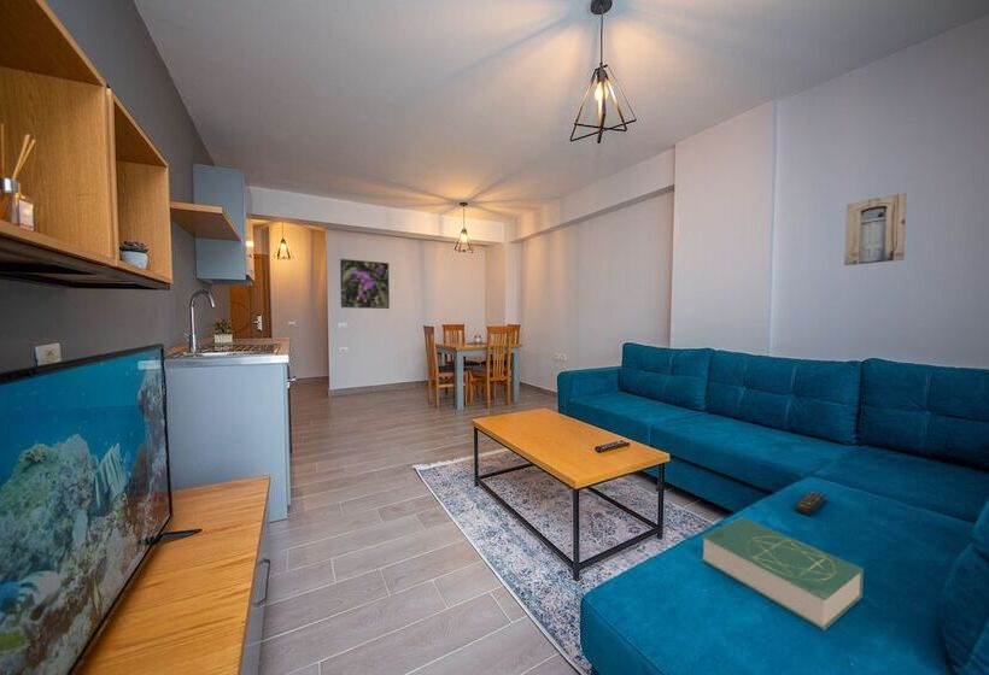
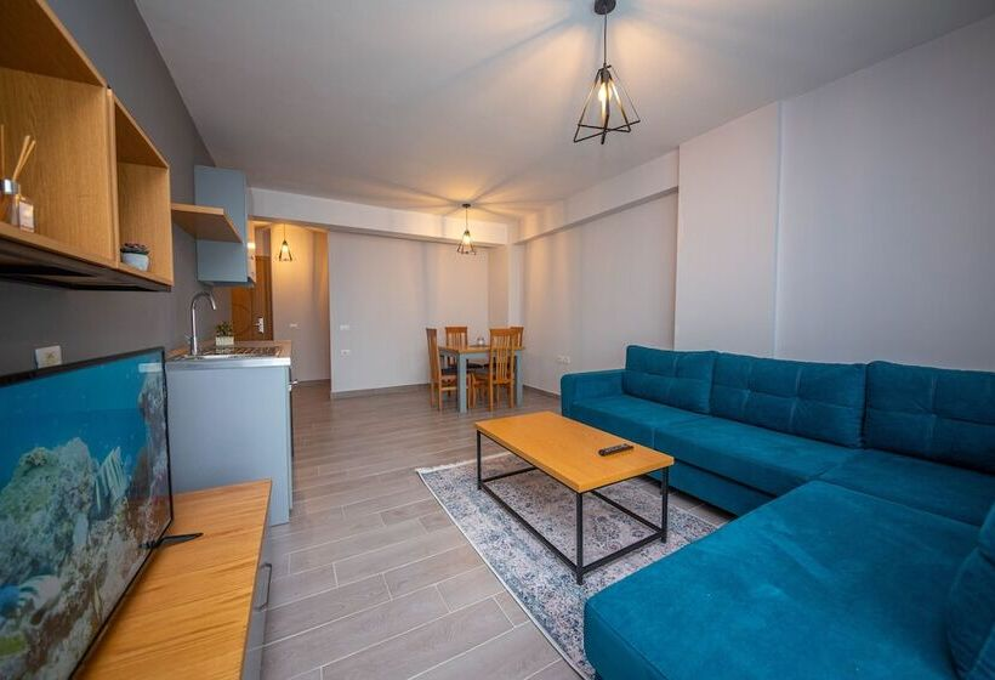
- book (776, 563)
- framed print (365, 284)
- wall art (873, 230)
- remote control (810, 501)
